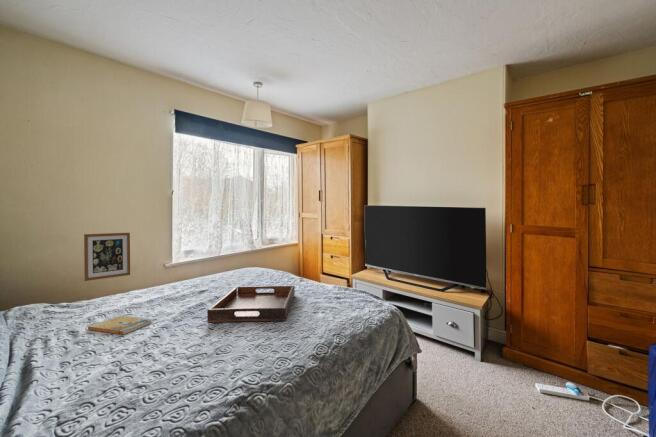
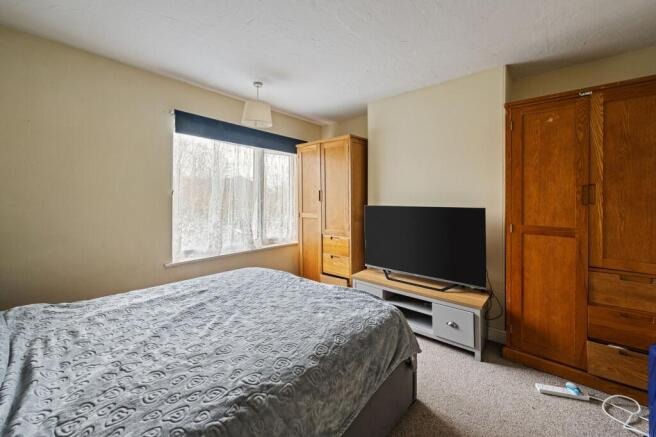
- wall art (108, 255)
- serving tray (257, 301)
- book (121, 324)
